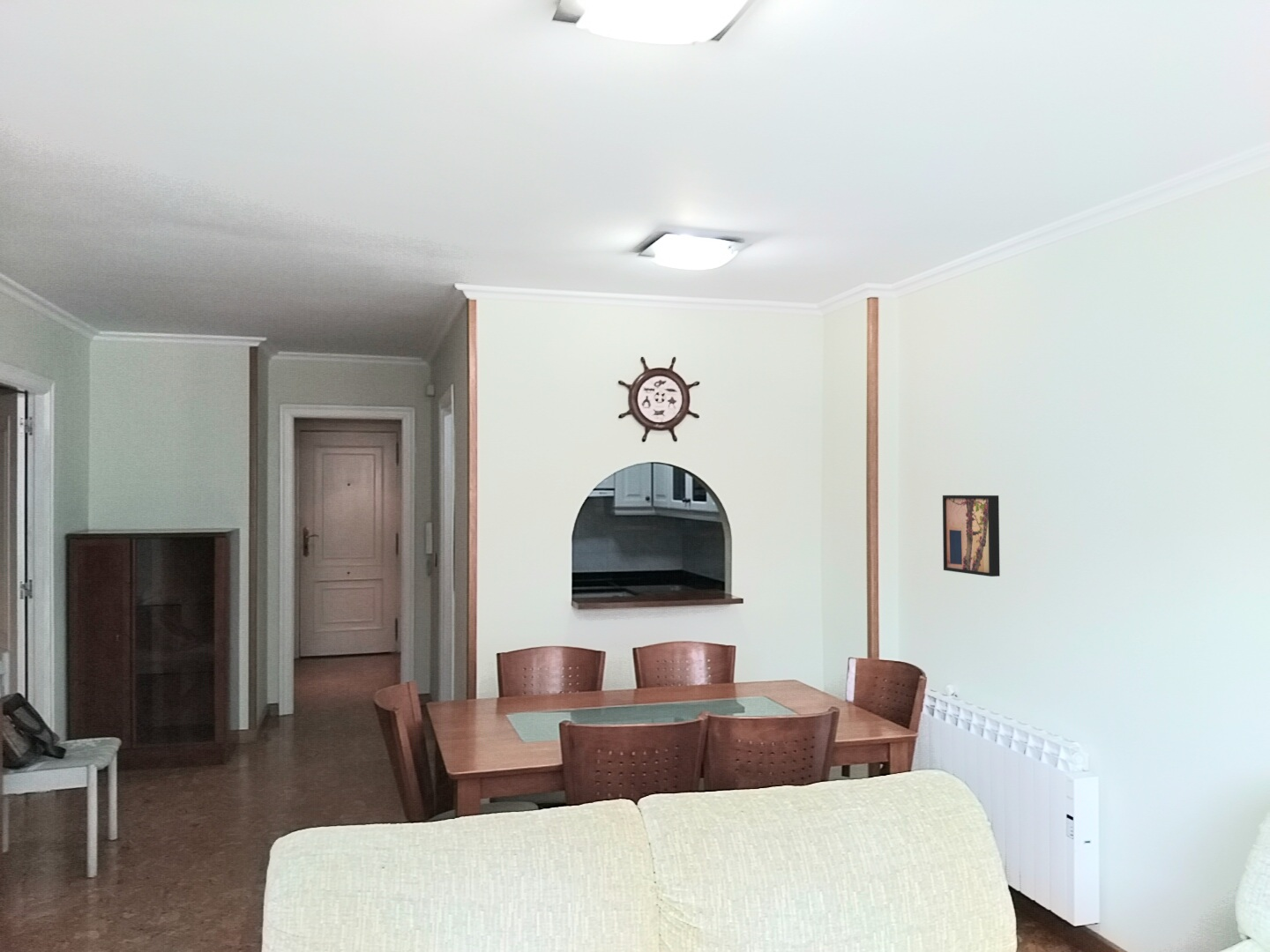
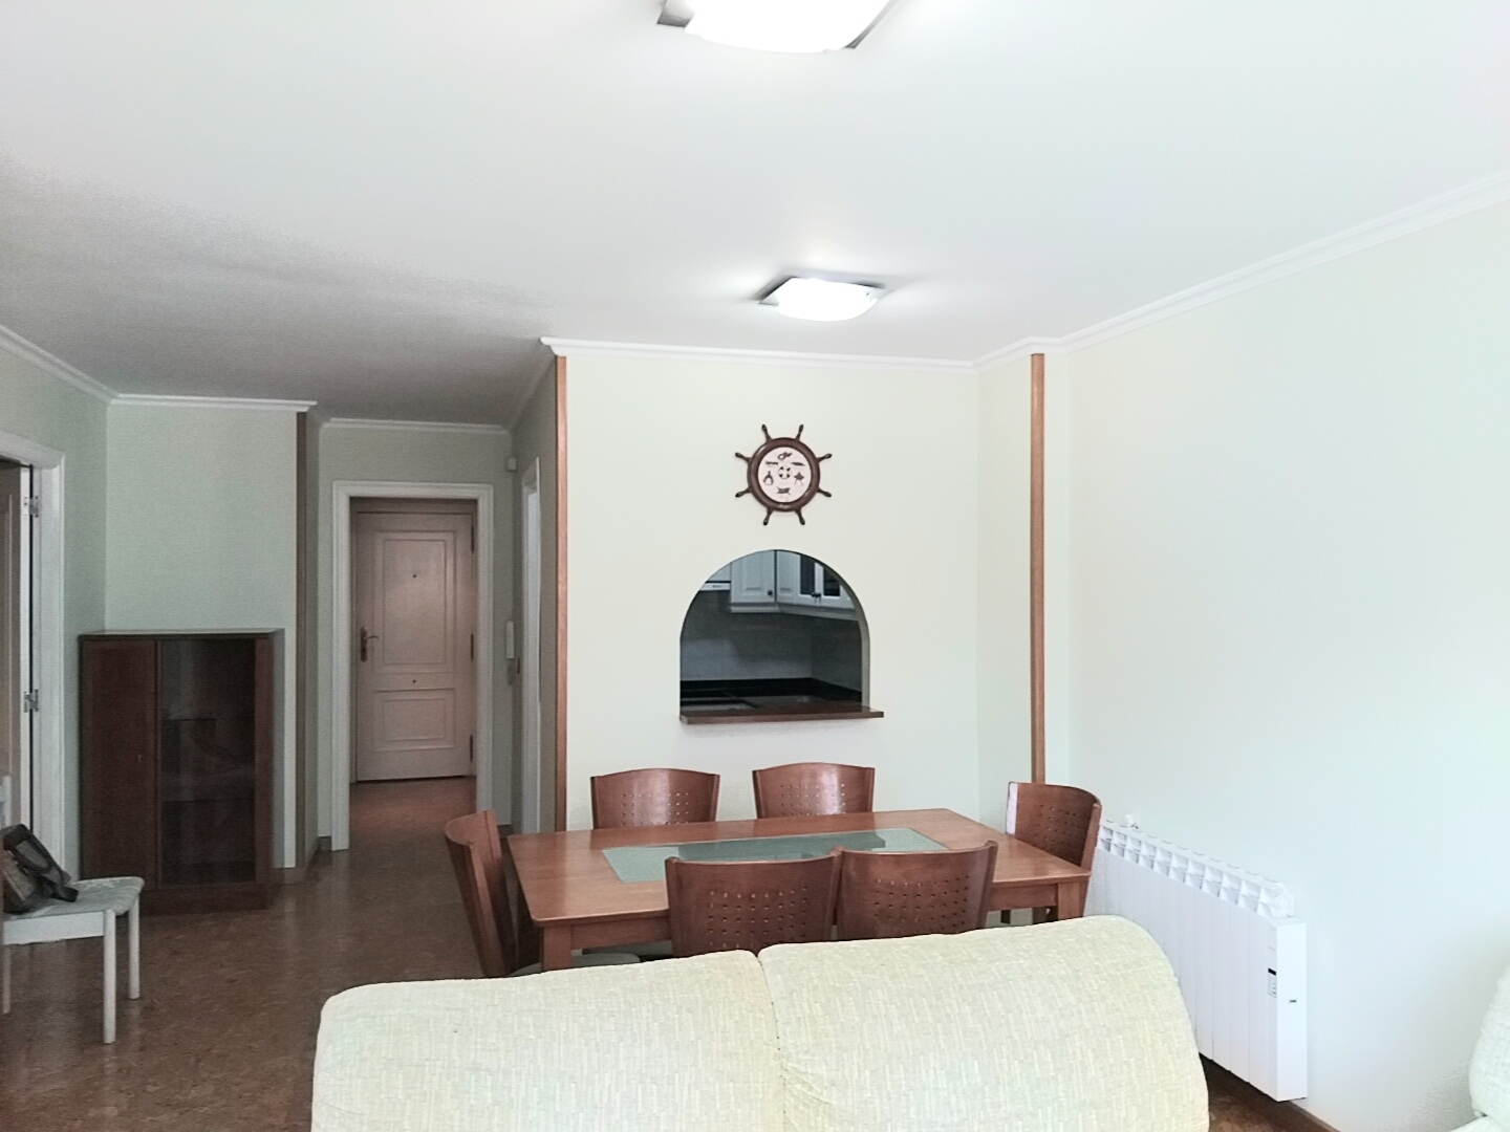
- wall art (969, 534)
